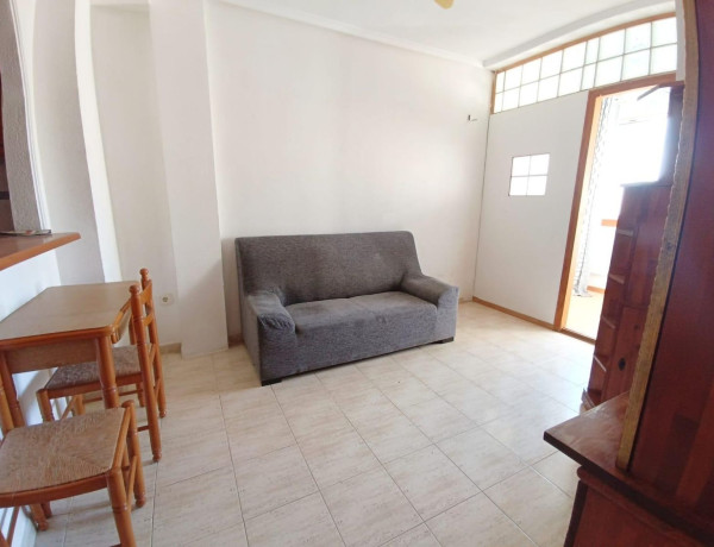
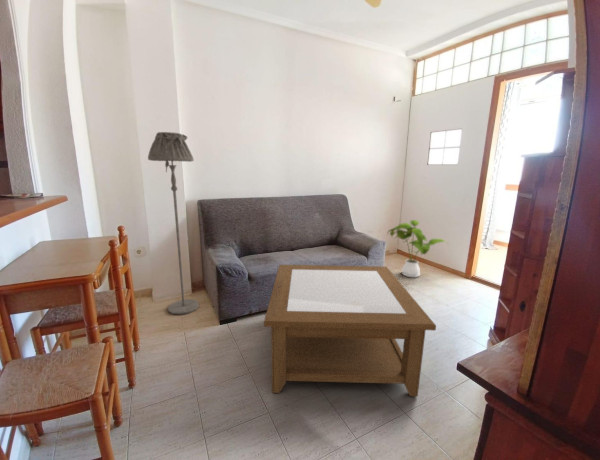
+ house plant (412, 249)
+ coffee table (337, 319)
+ floor lamp (176, 226)
